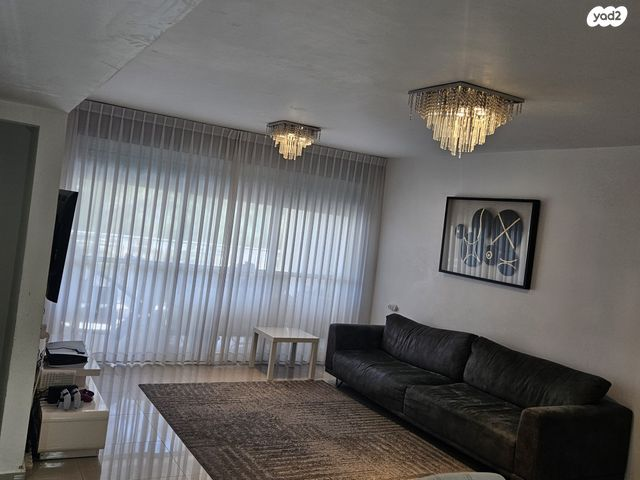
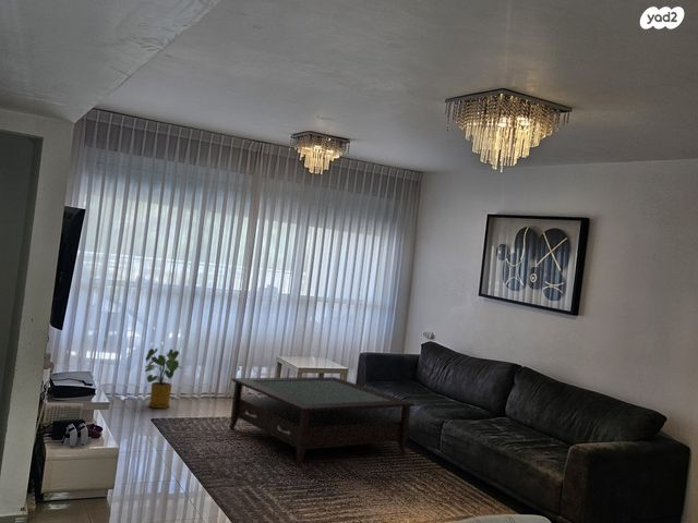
+ coffee table (318, 415)
+ house plant (160, 378)
